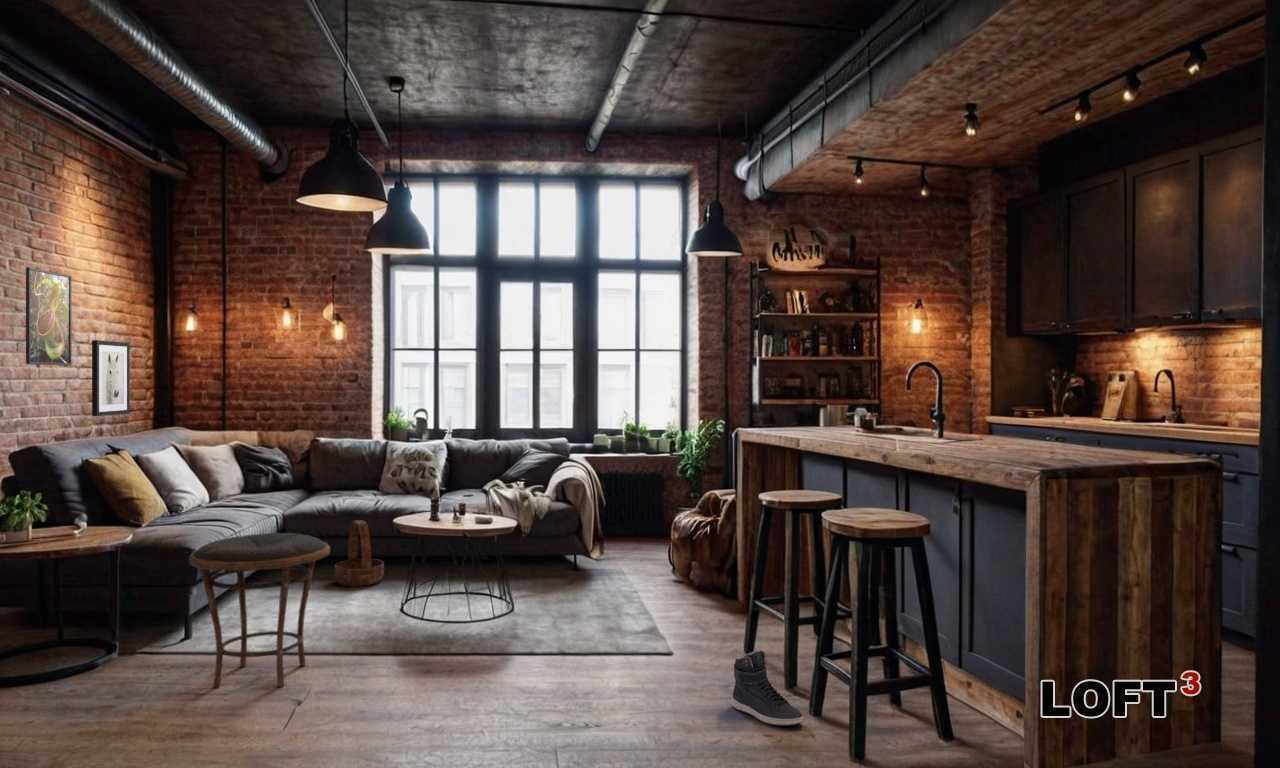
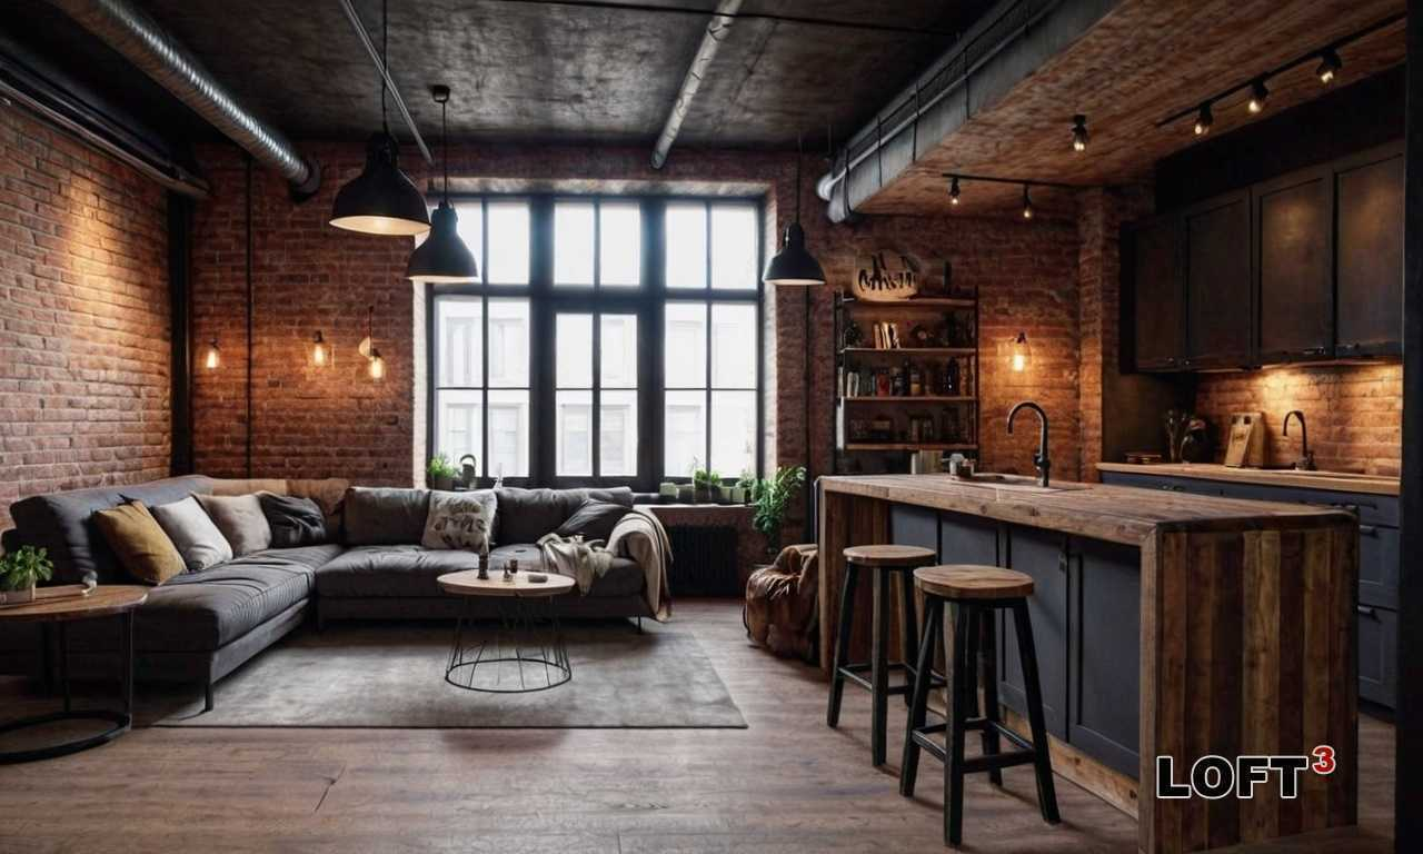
- wall art (111, 378)
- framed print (49, 318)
- side table (246, 611)
- basket (362, 551)
- sneaker (766, 685)
